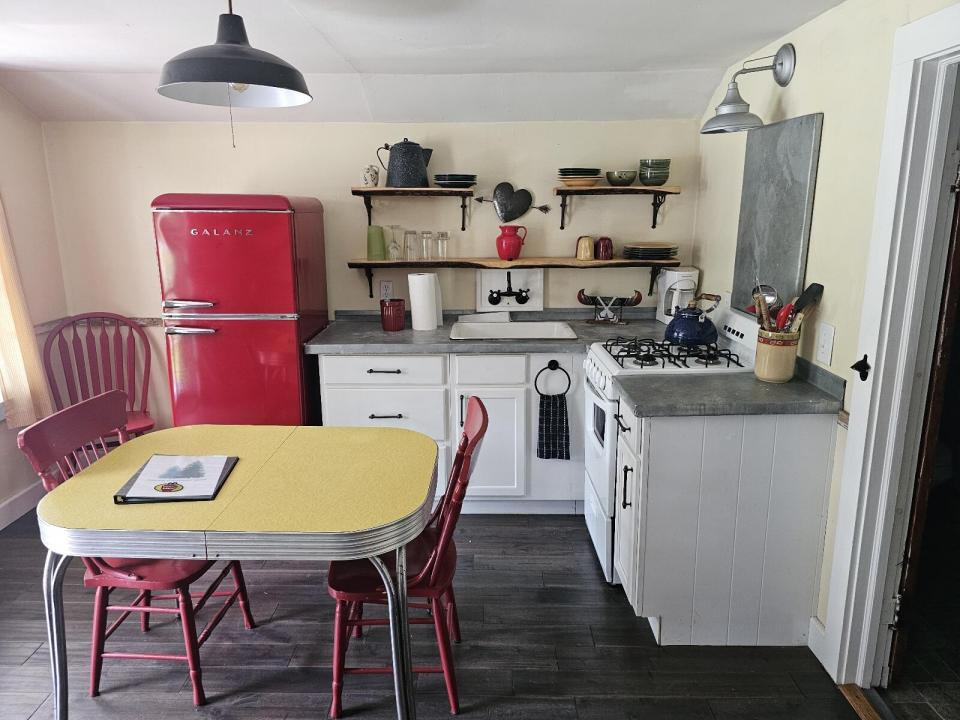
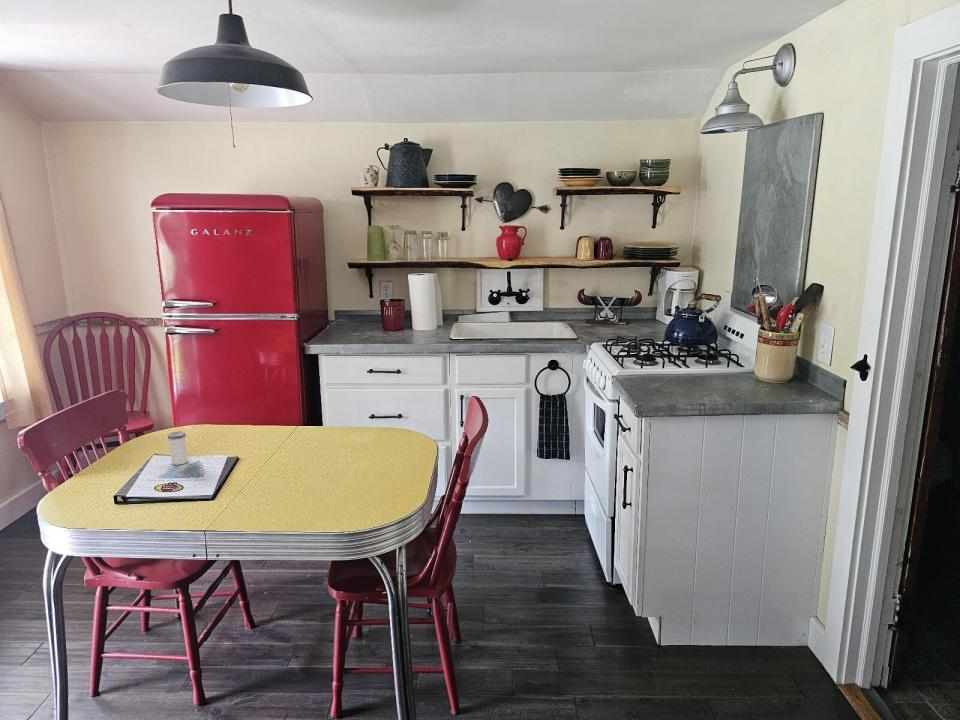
+ salt shaker (178, 448)
